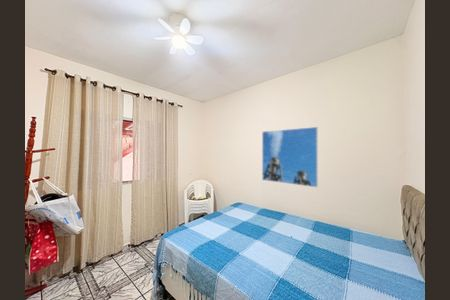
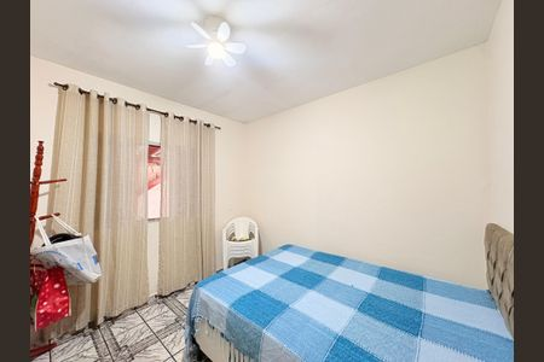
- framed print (287, 156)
